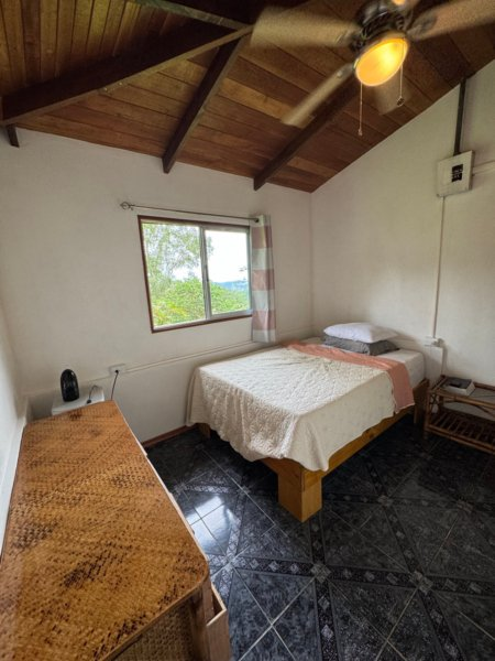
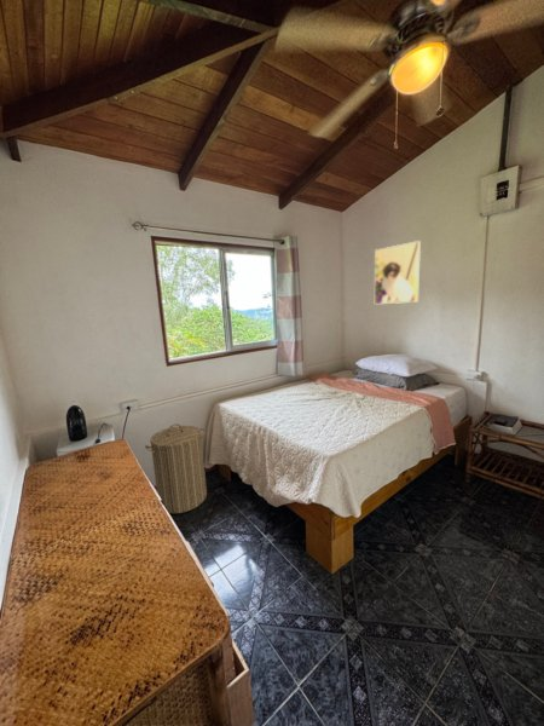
+ laundry hamper (179, 461)
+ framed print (395, 275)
